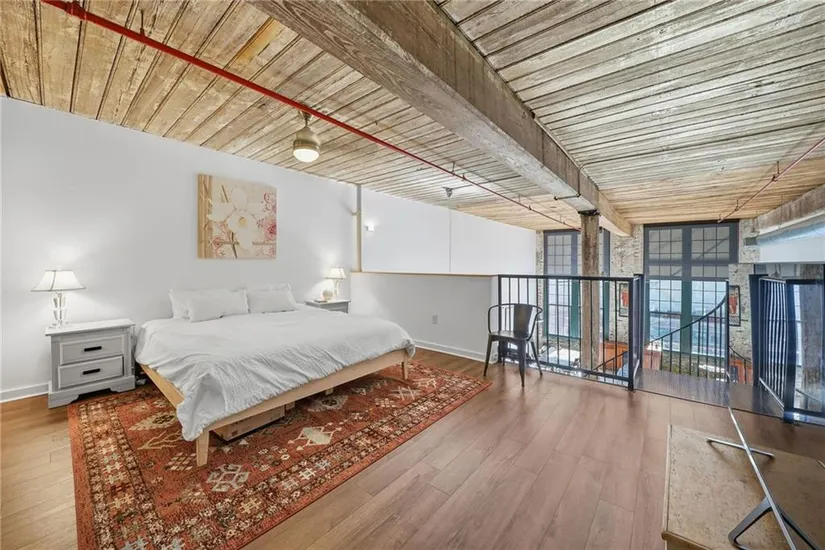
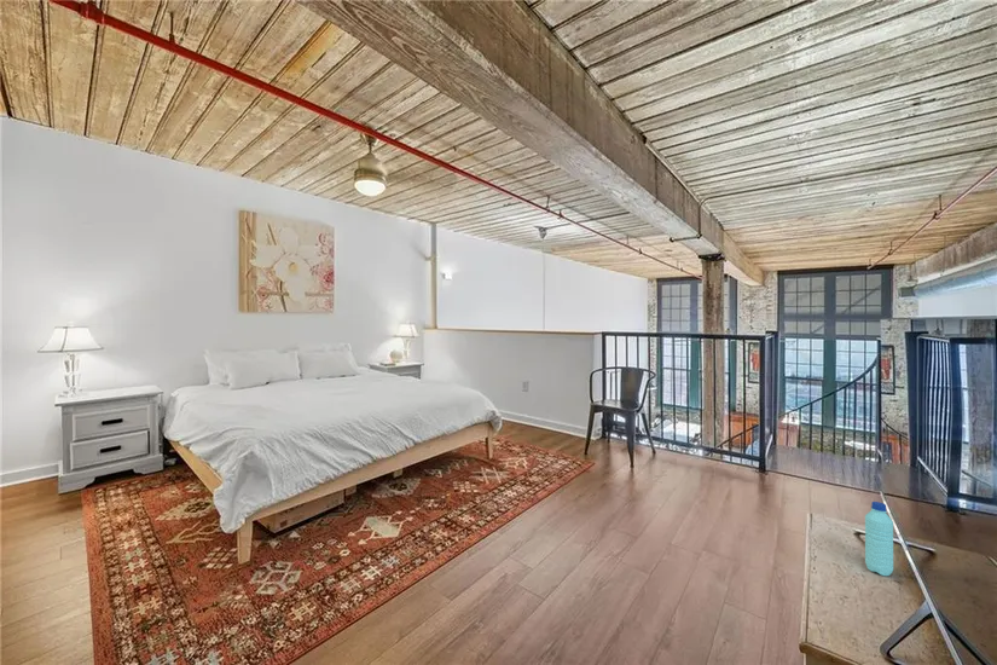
+ water bottle (879, 537)
